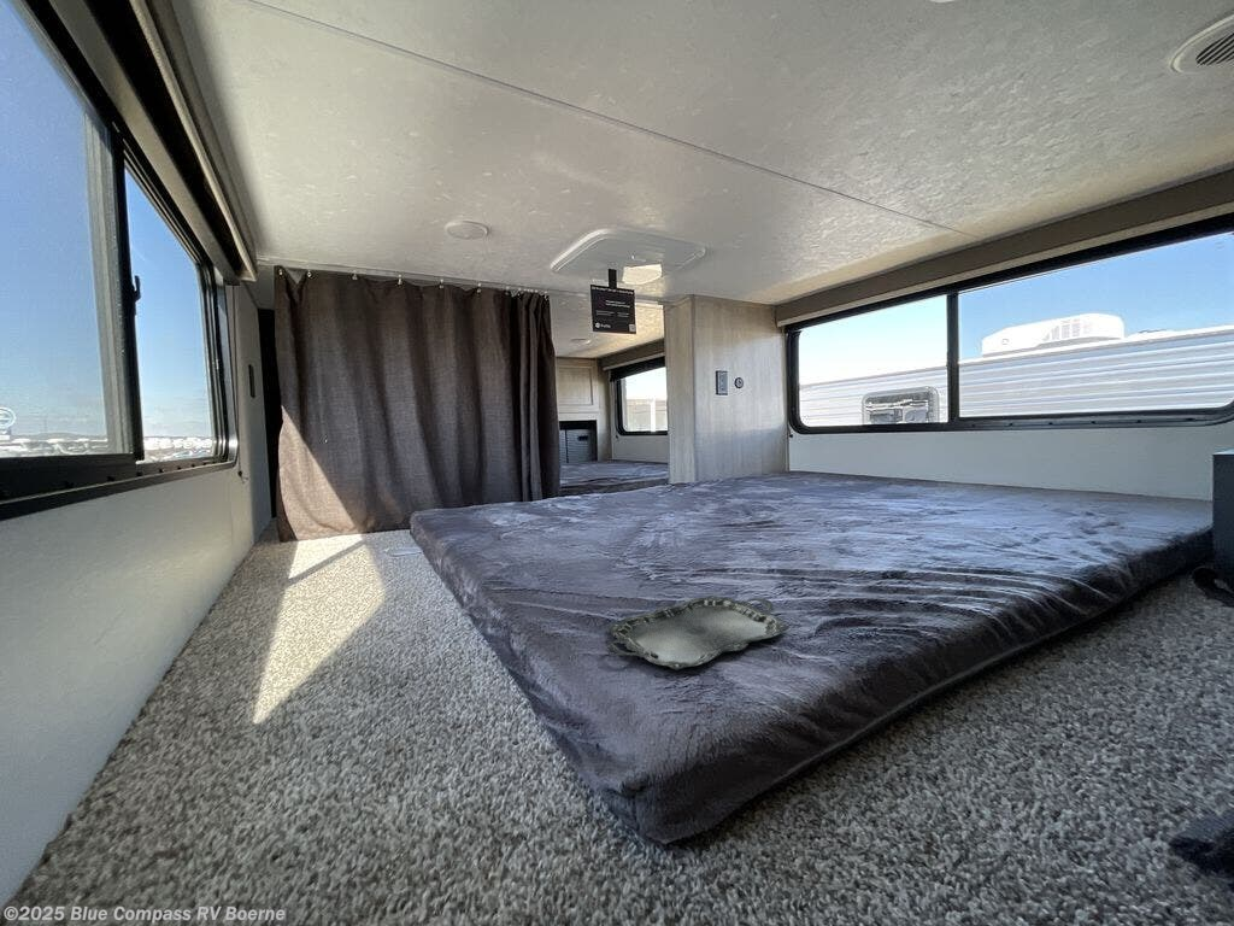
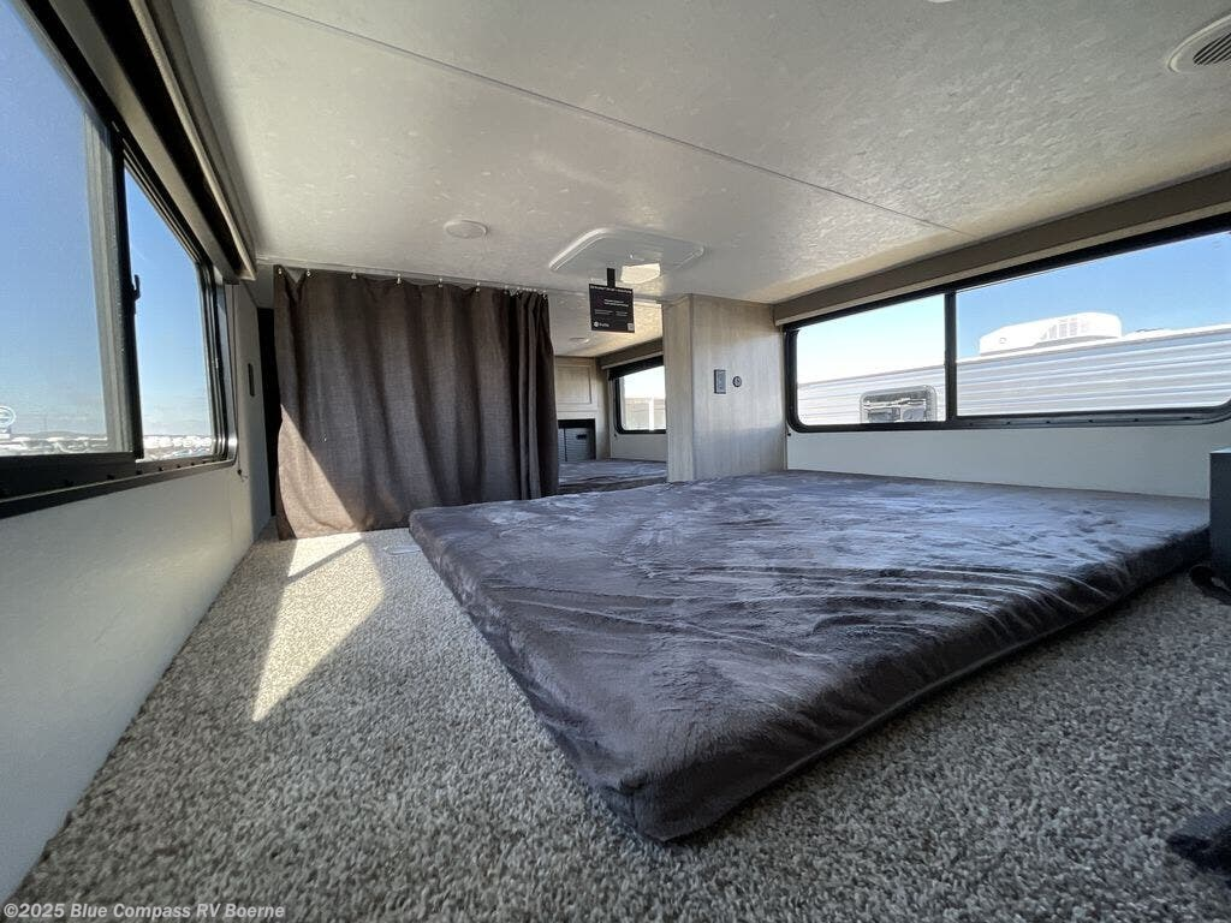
- serving tray (697, 626)
